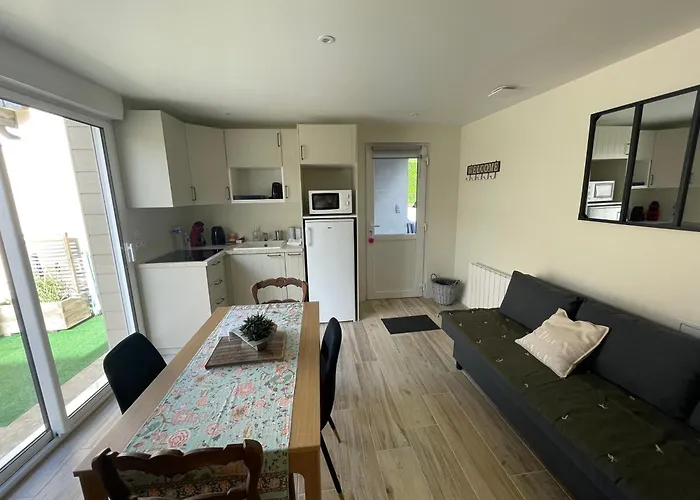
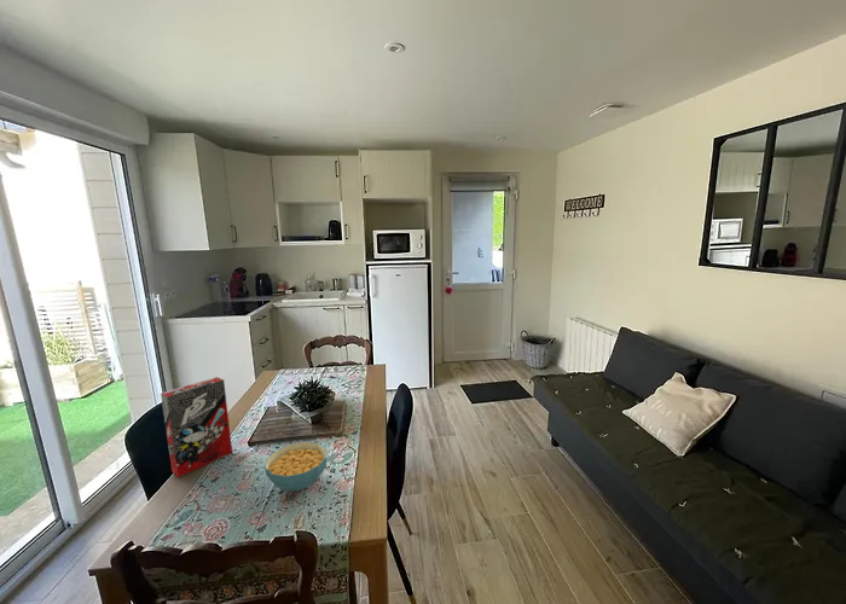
+ cereal bowl (297, 471)
+ cereal box (198, 424)
